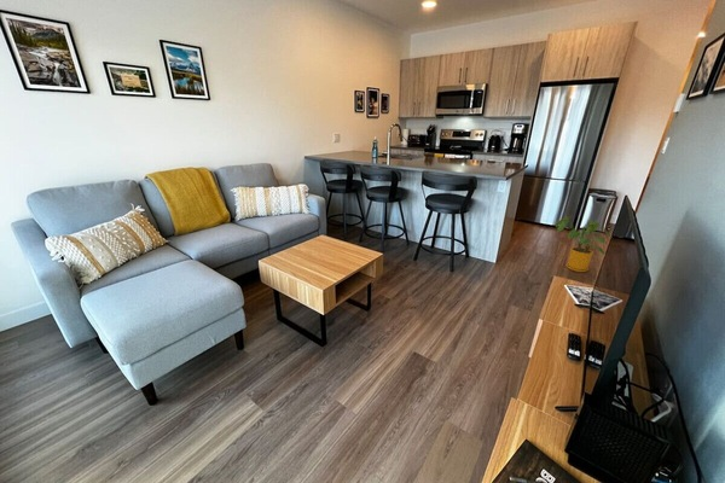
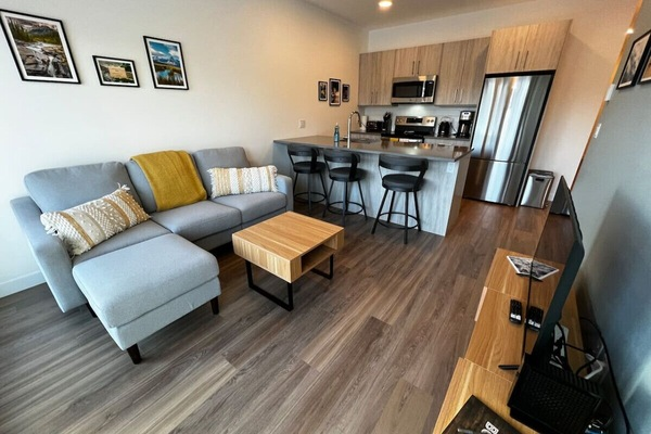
- house plant (580, 245)
